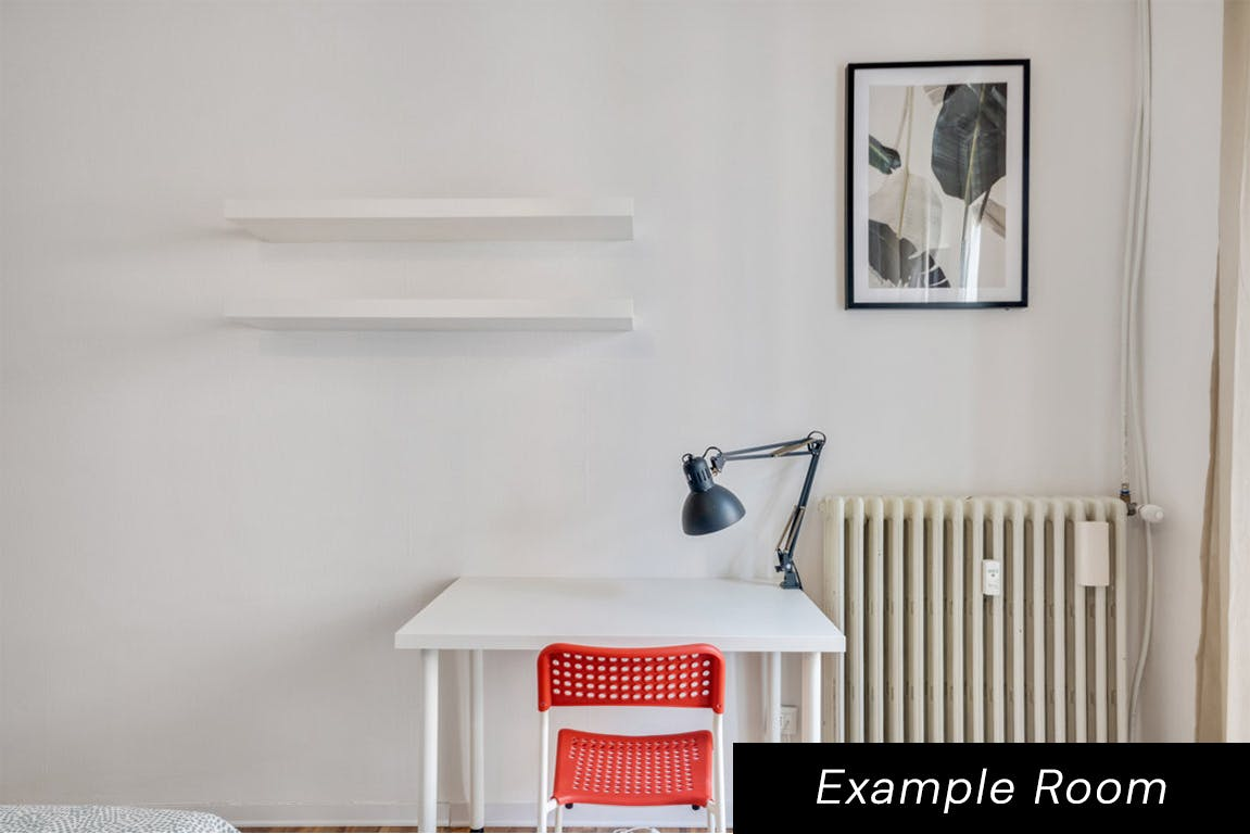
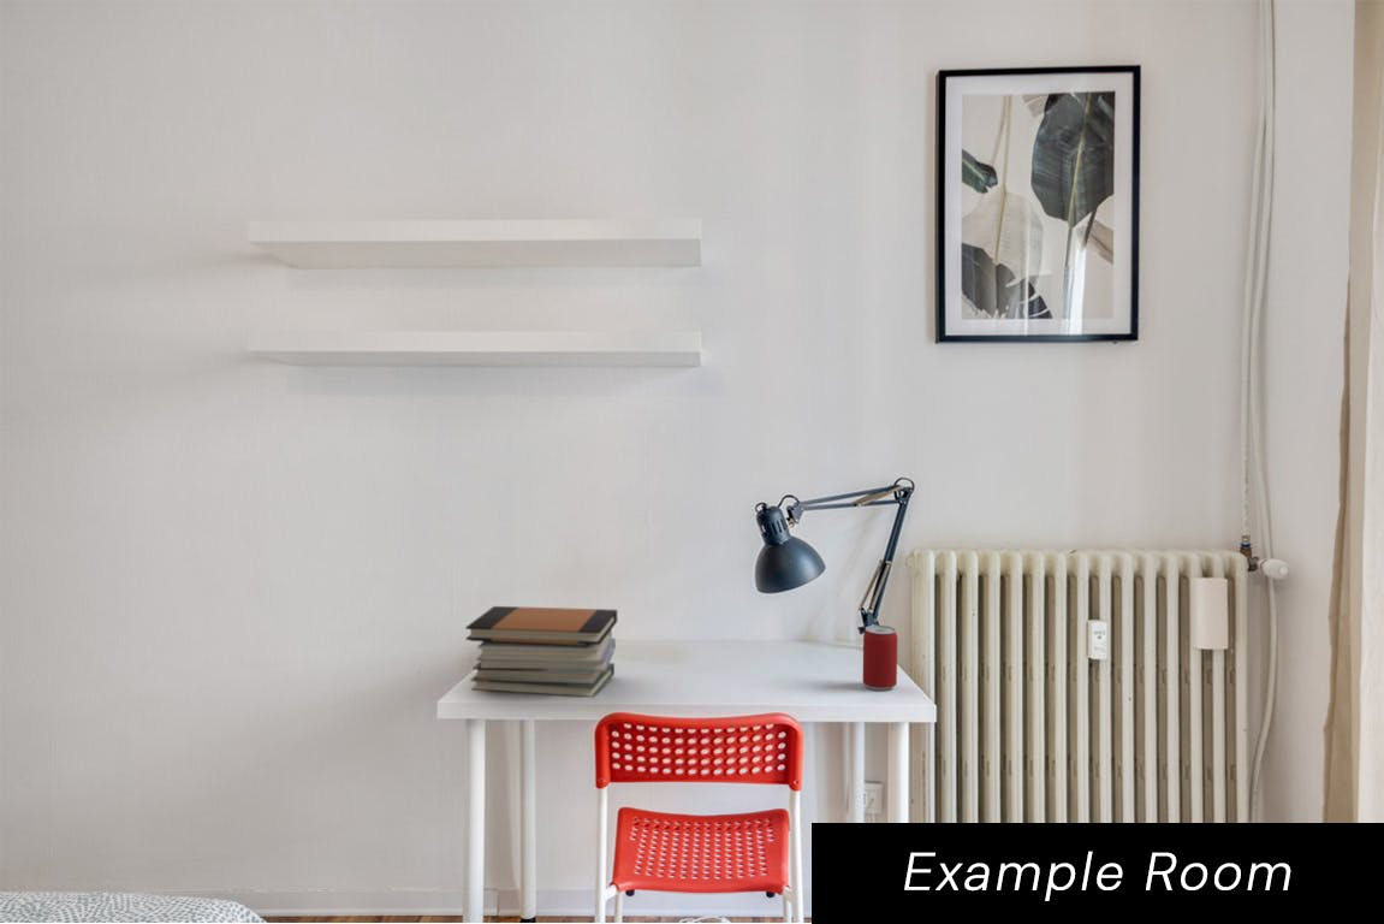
+ book stack (546, 650)
+ beer can (879, 657)
